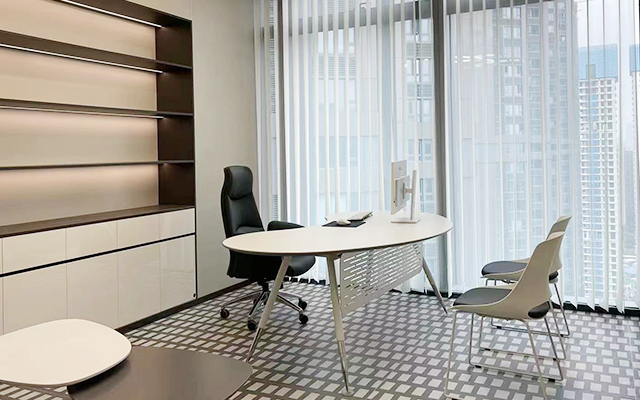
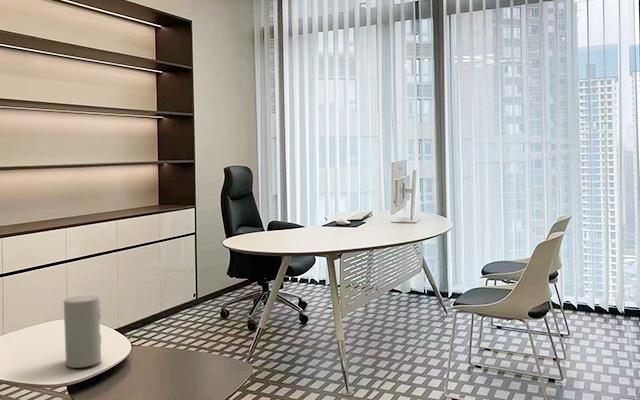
+ decorative vase (83, 330)
